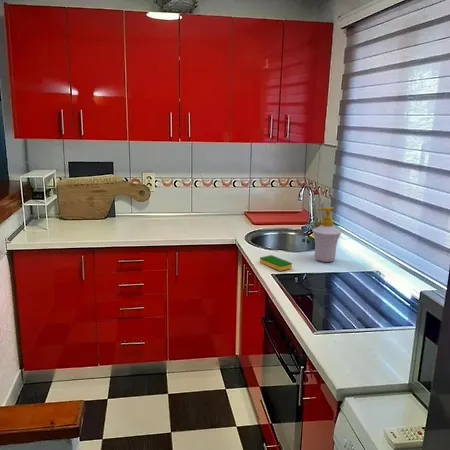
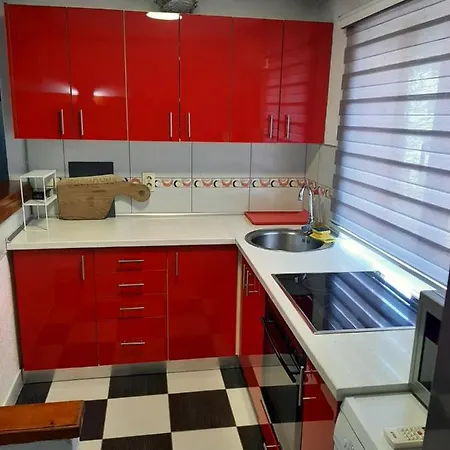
- dish sponge (275, 262)
- soap bottle (326, 233)
